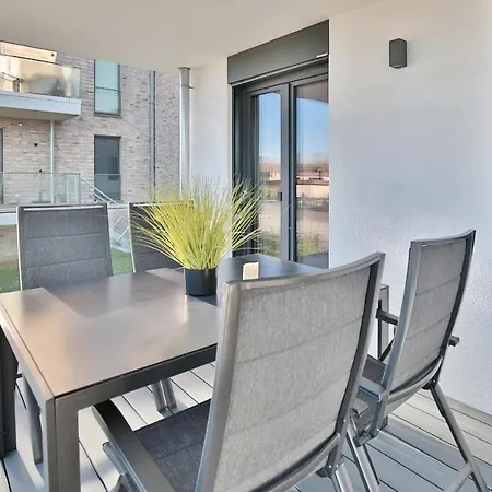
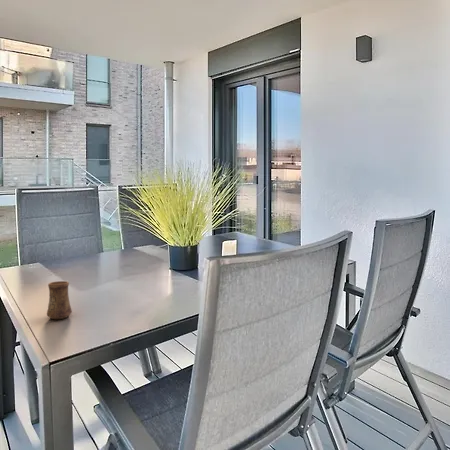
+ cup (59, 299)
